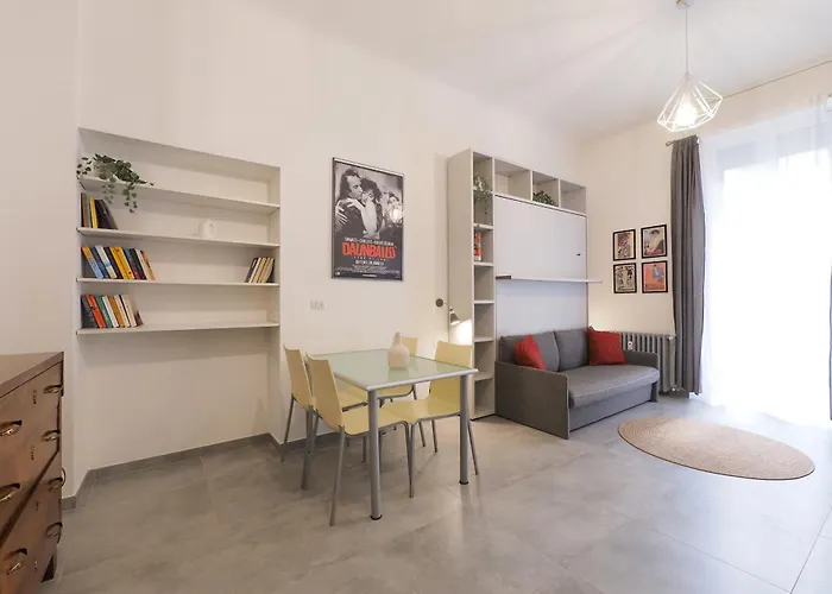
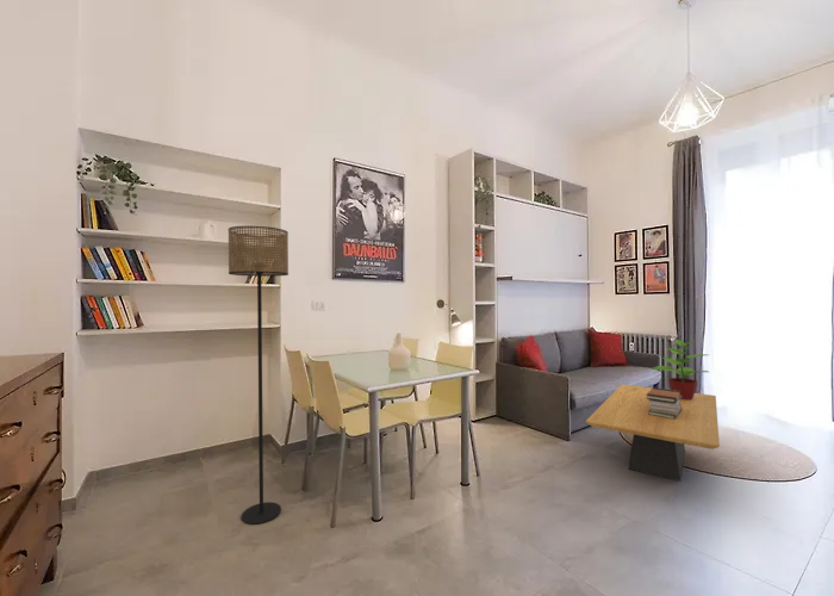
+ book stack (664, 402)
+ potted plant (684, 367)
+ coffee table (658, 433)
+ floor lamp (260, 372)
